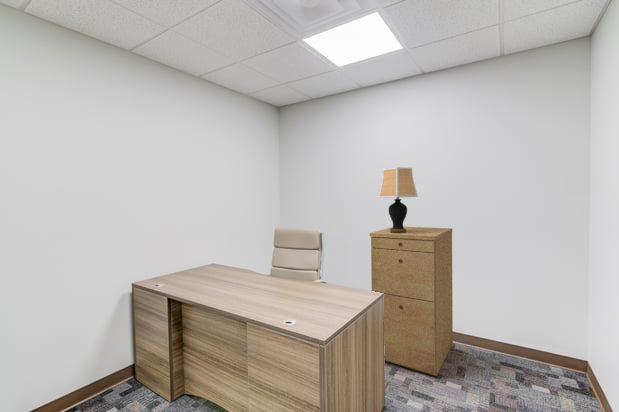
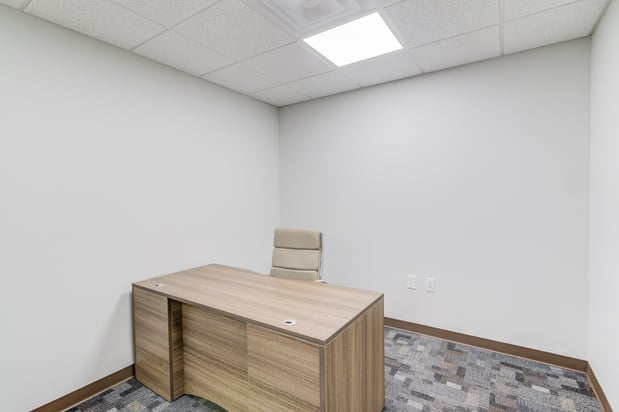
- filing cabinet (413, 290)
- table lamp (399, 200)
